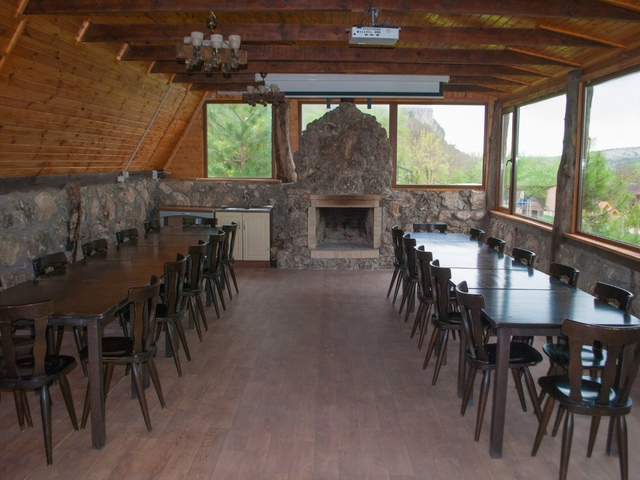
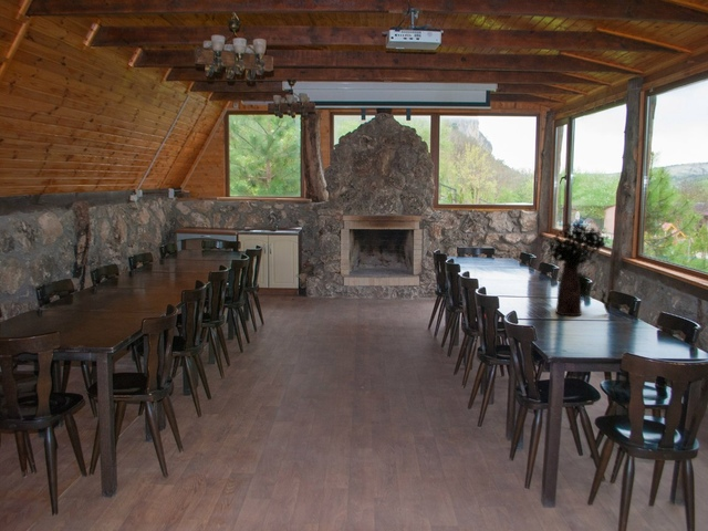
+ potted plant (575, 267)
